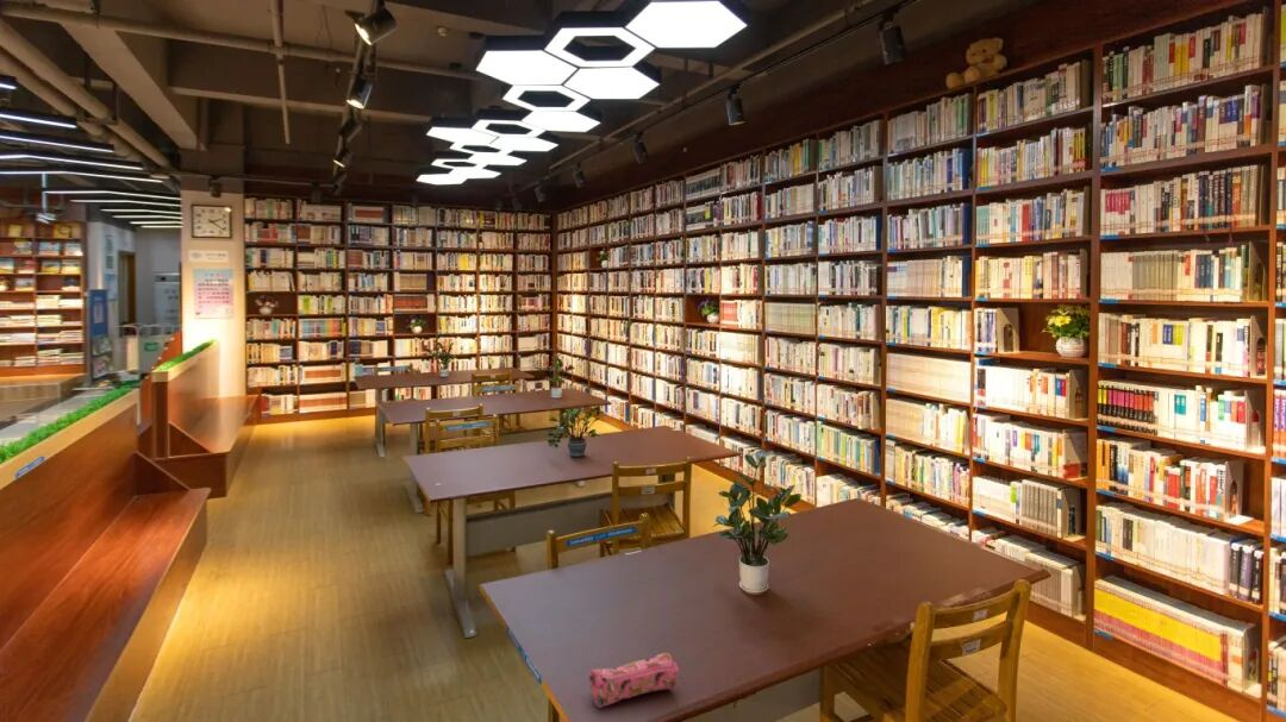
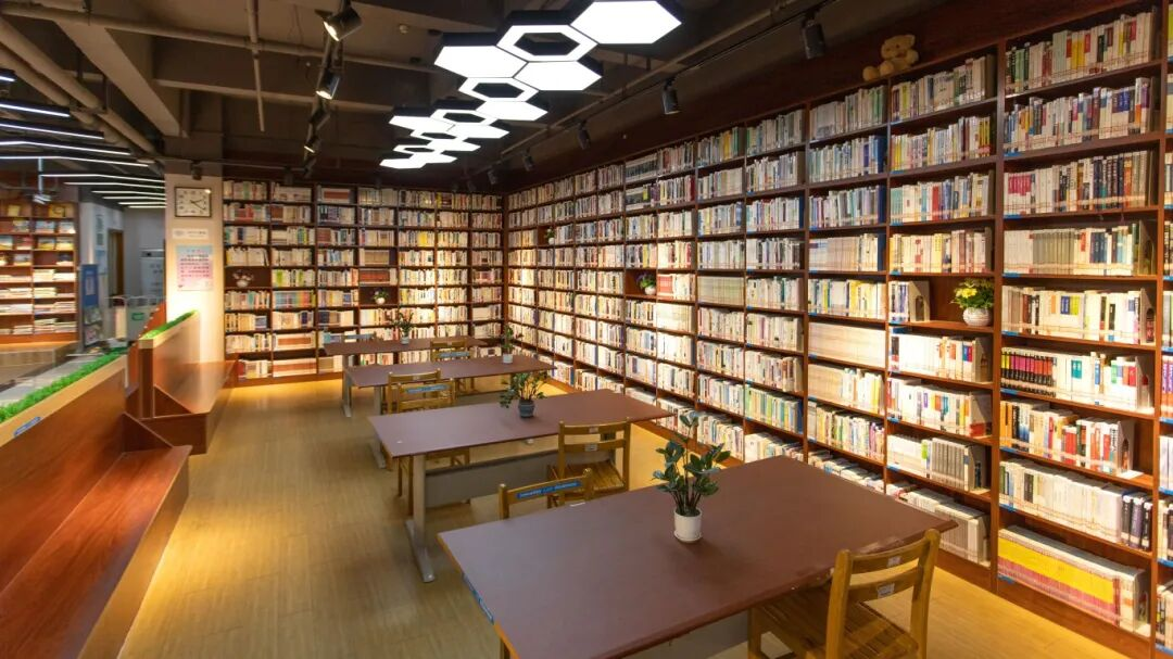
- pencil case (633, 678)
